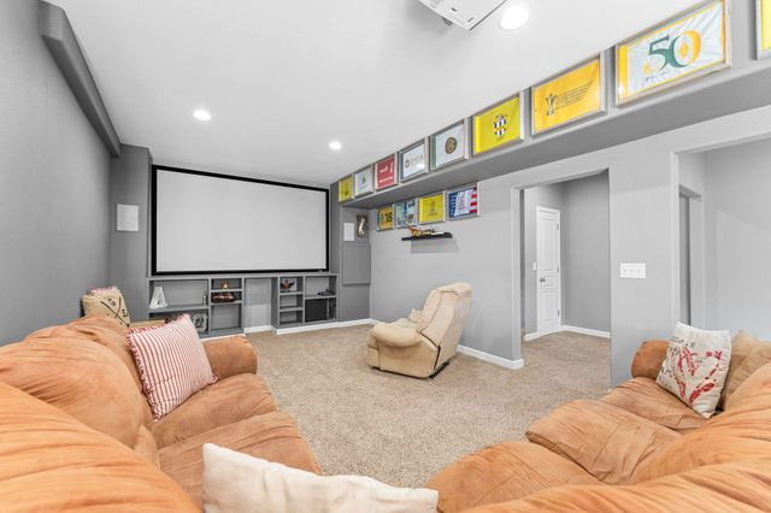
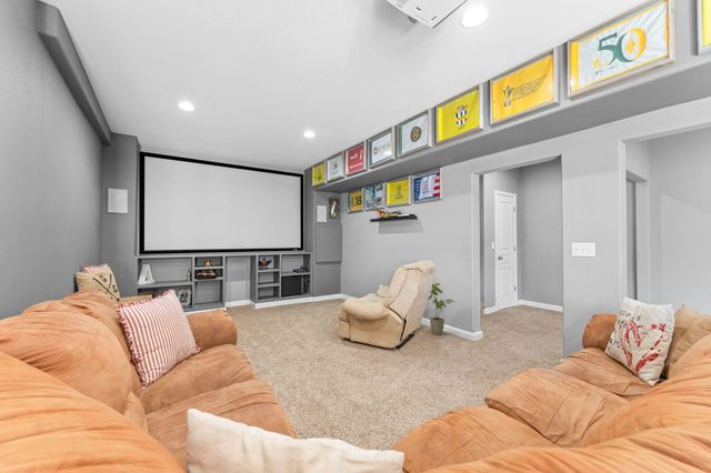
+ house plant (438, 309)
